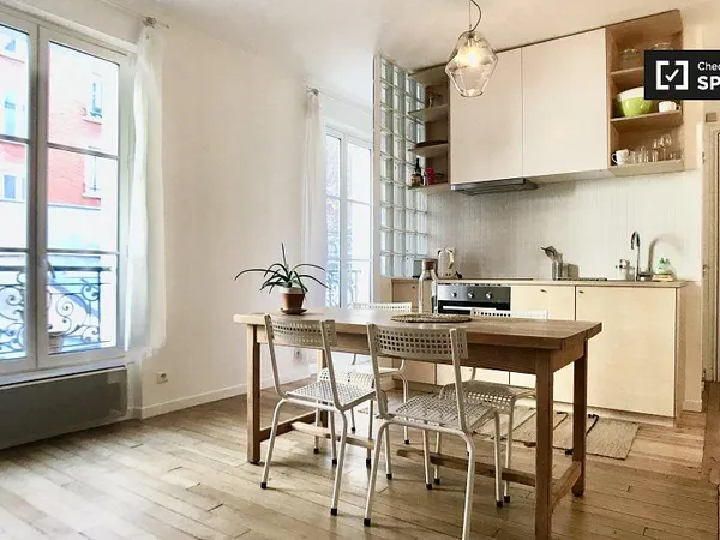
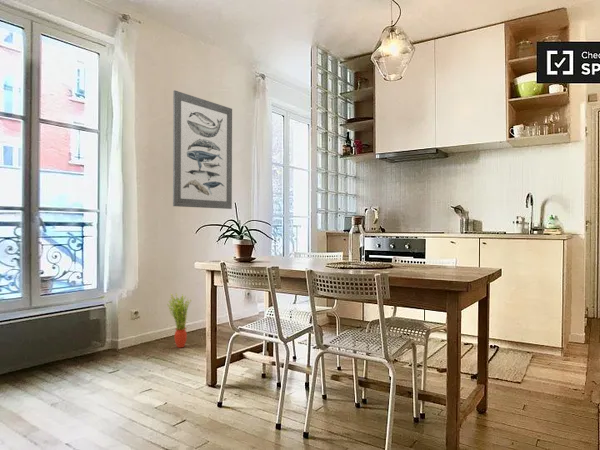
+ wall art (204, 154)
+ potted plant (178, 320)
